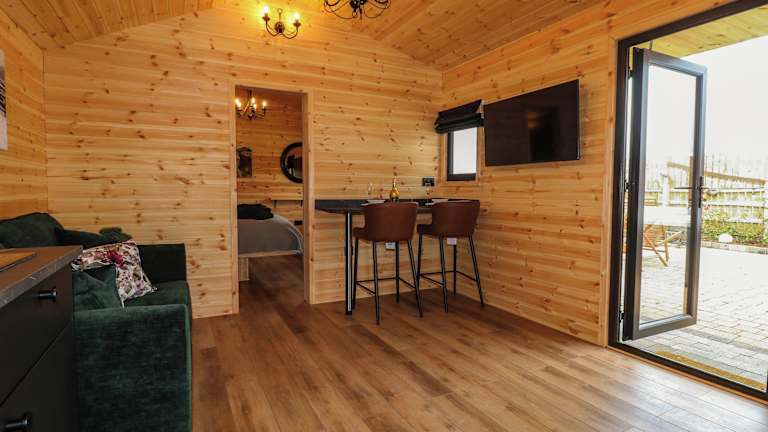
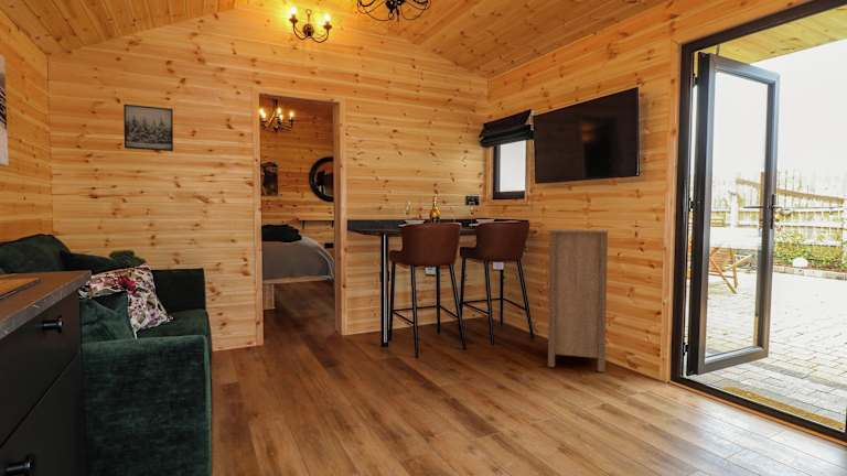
+ storage cabinet (576, 294)
+ wall art (149, 128)
